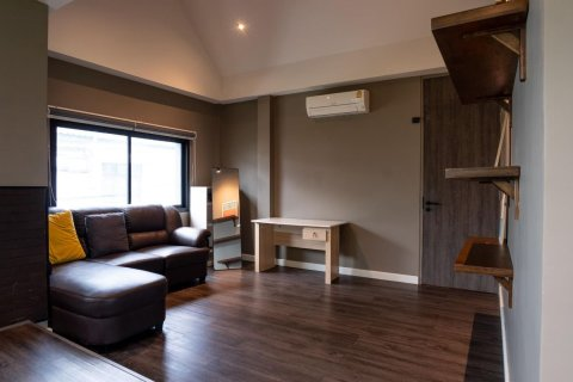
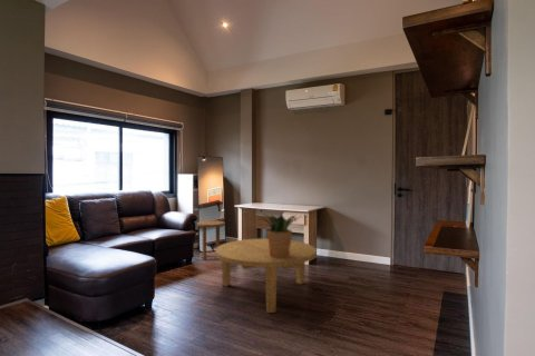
+ side table (205, 239)
+ coffee table (265, 269)
+ potted plant (280, 234)
